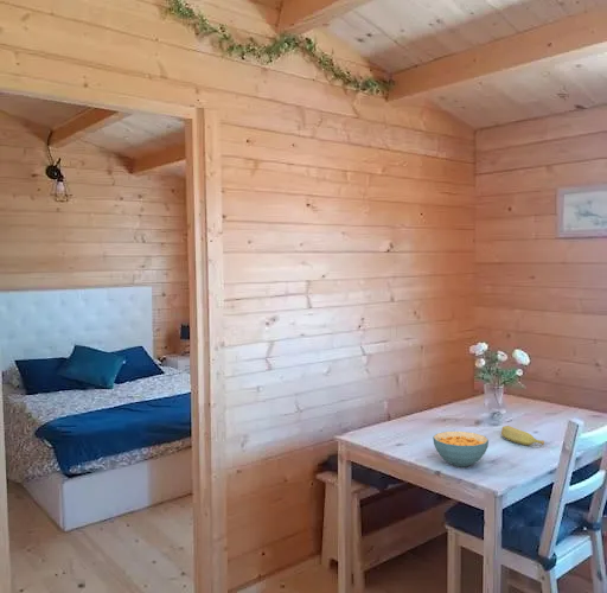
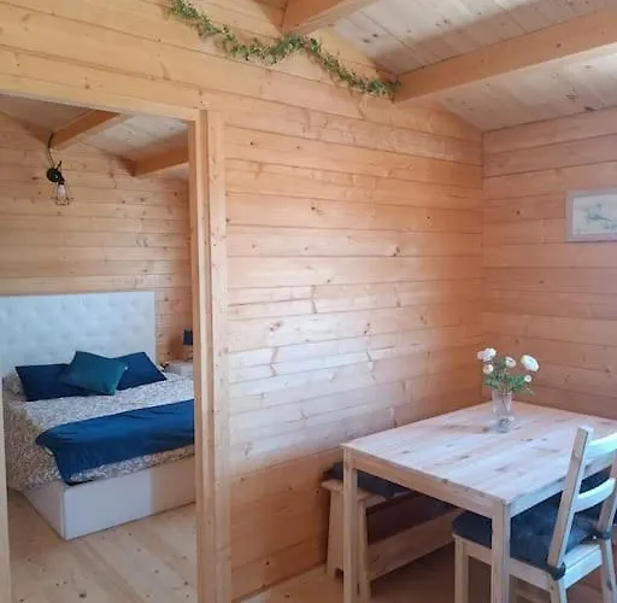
- banana (522, 434)
- cereal bowl (460, 451)
